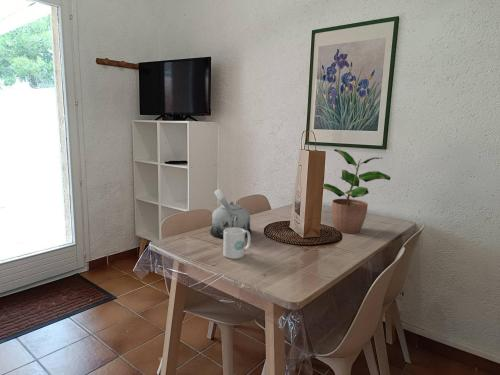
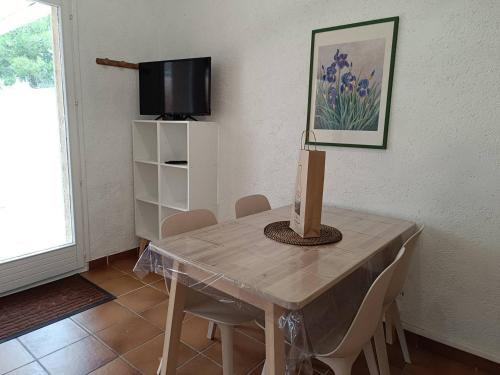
- potted plant (354, 191)
- teapot (231, 212)
- mug (237, 241)
